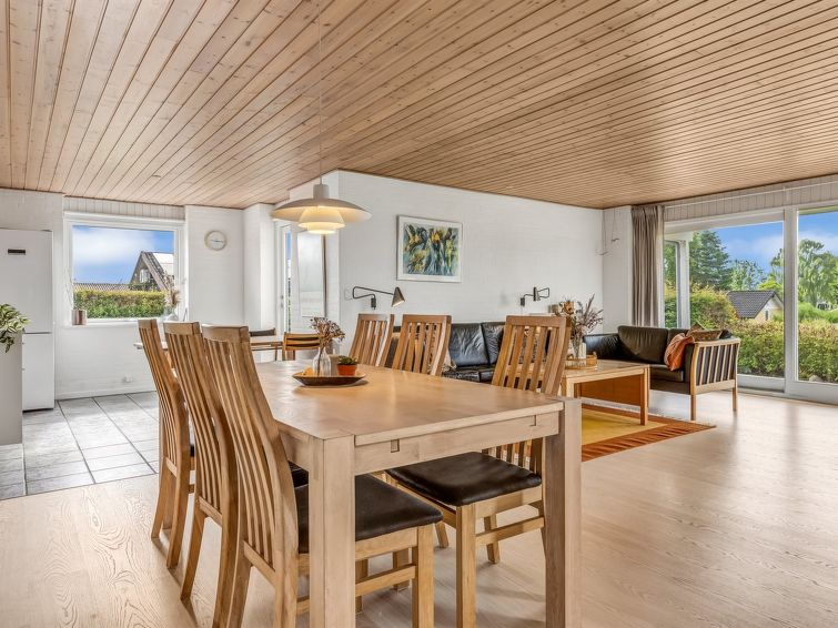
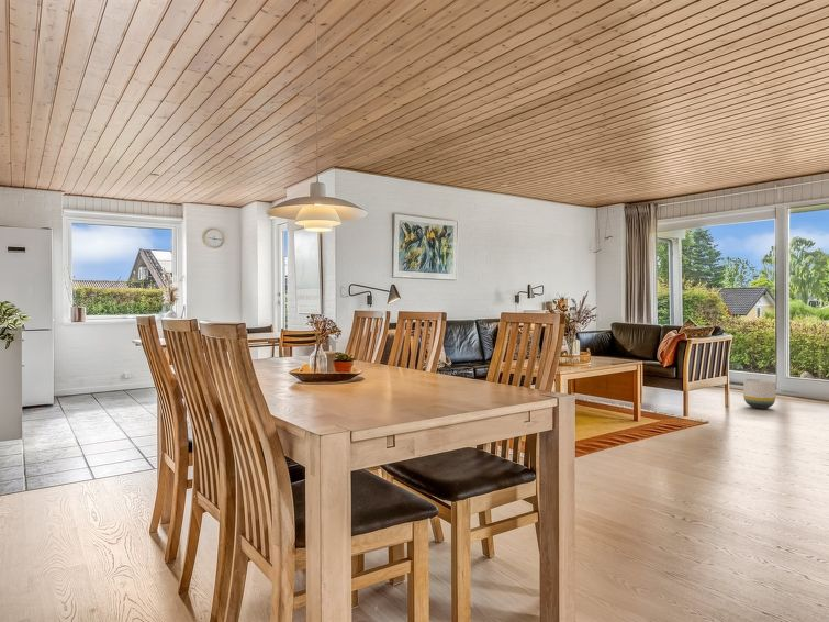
+ planter (759, 393)
